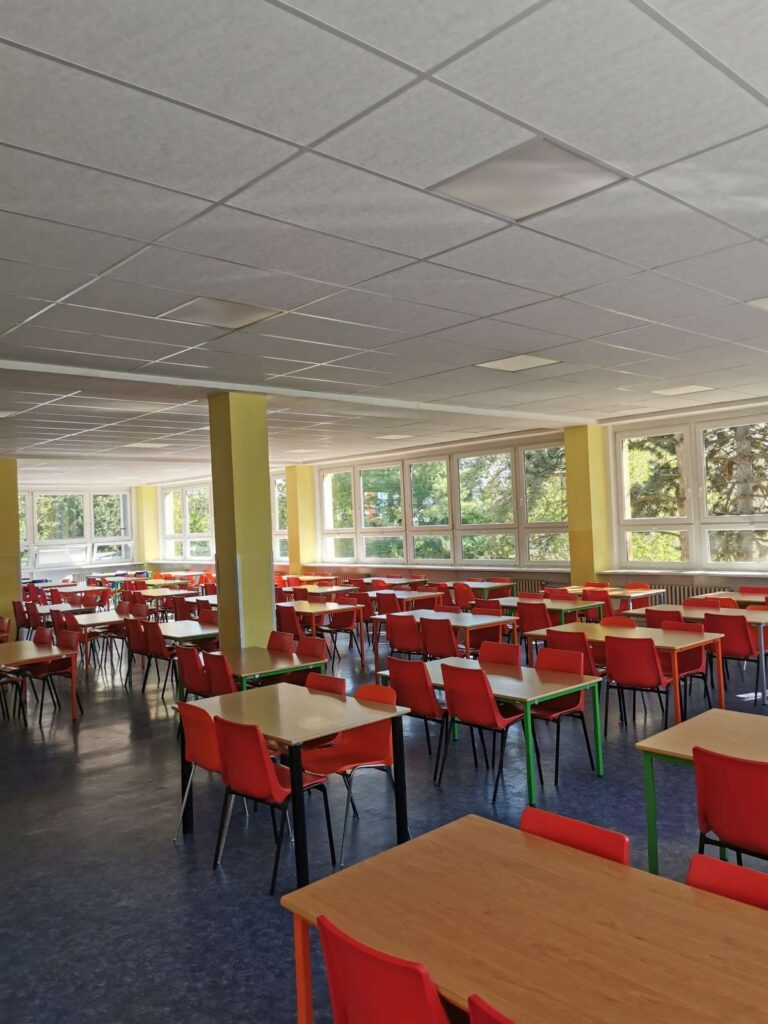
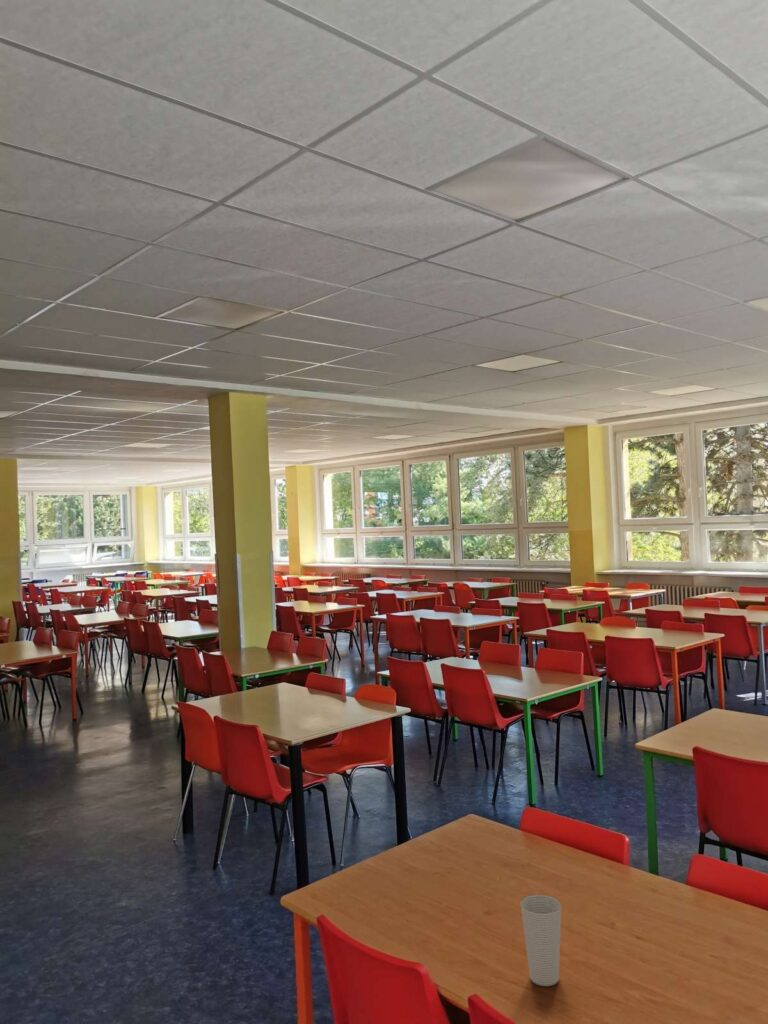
+ cup (542, 941)
